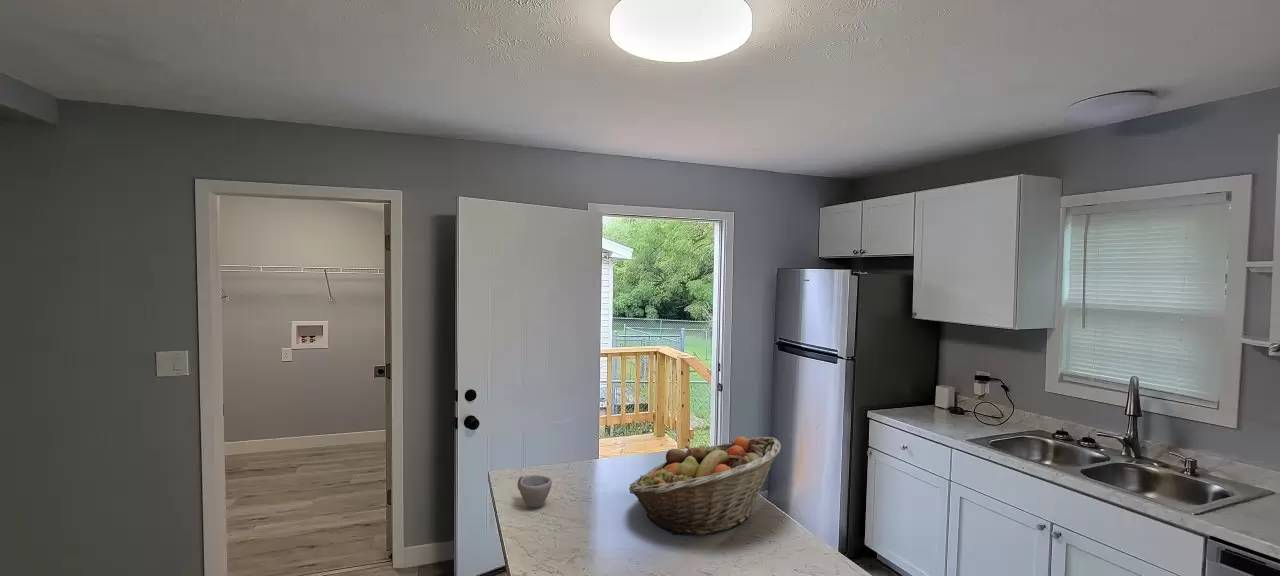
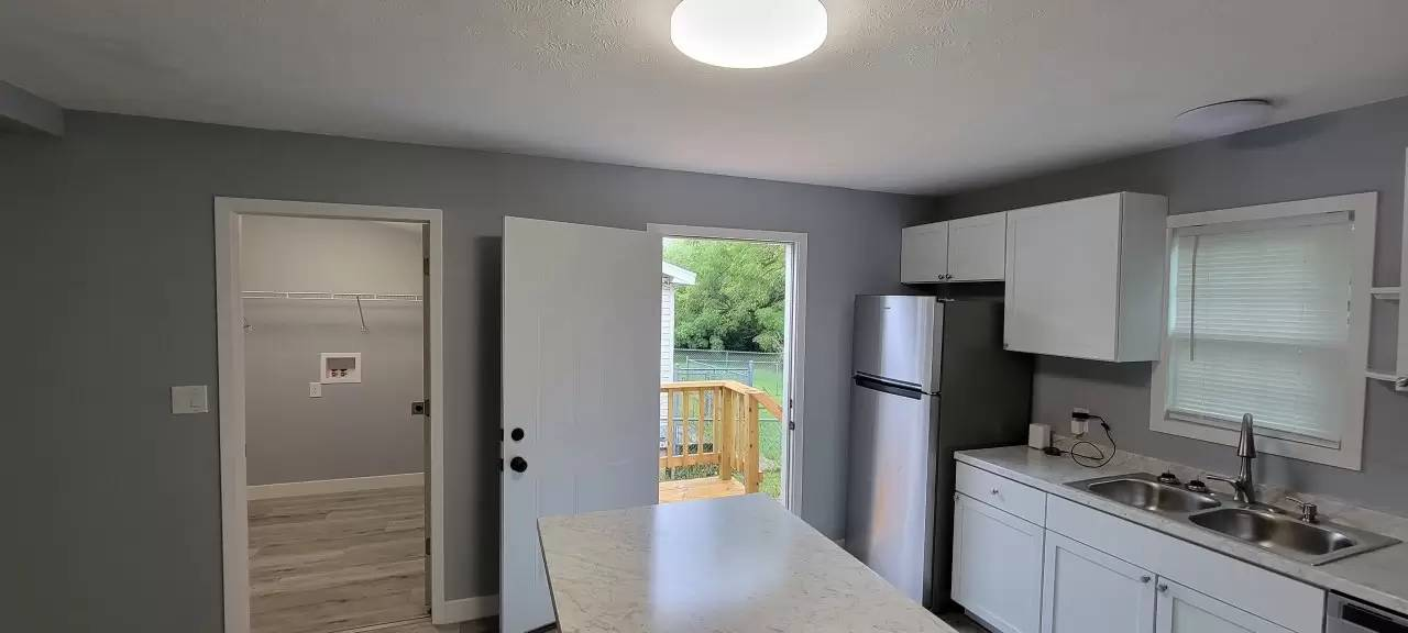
- cup (531, 491)
- fruit basket (707, 476)
